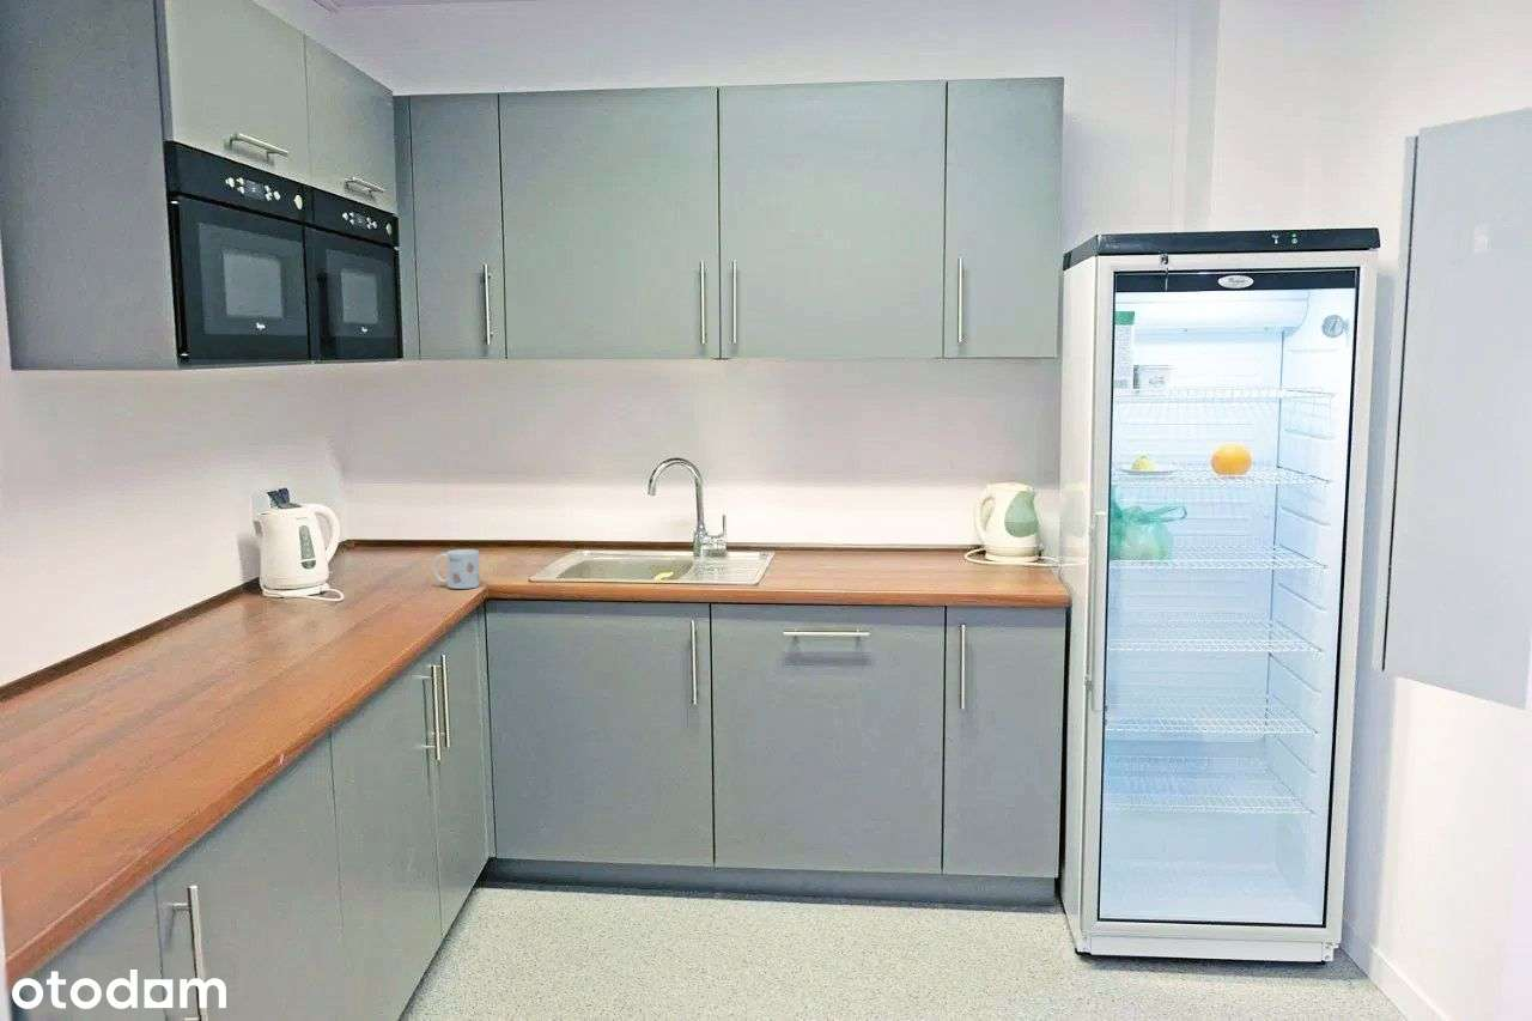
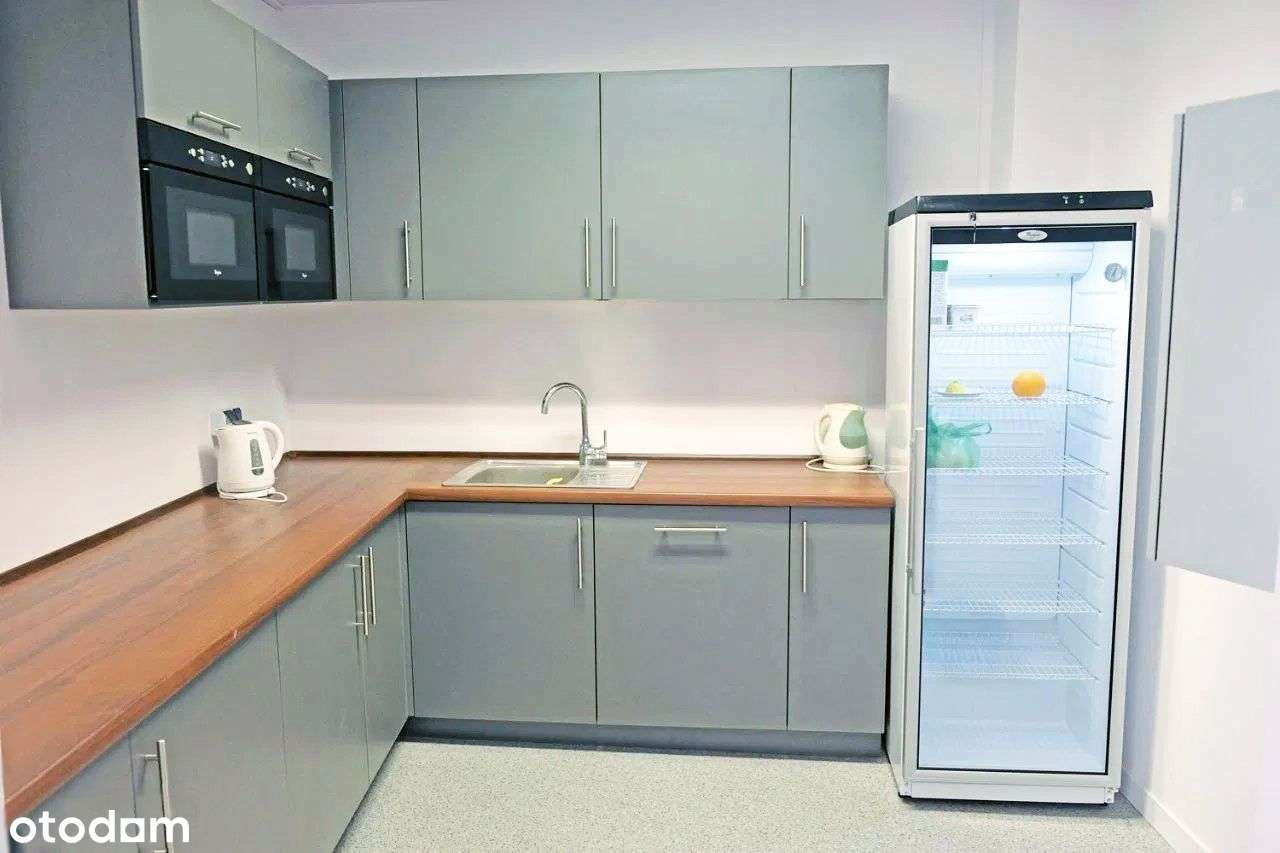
- mug (456, 569)
